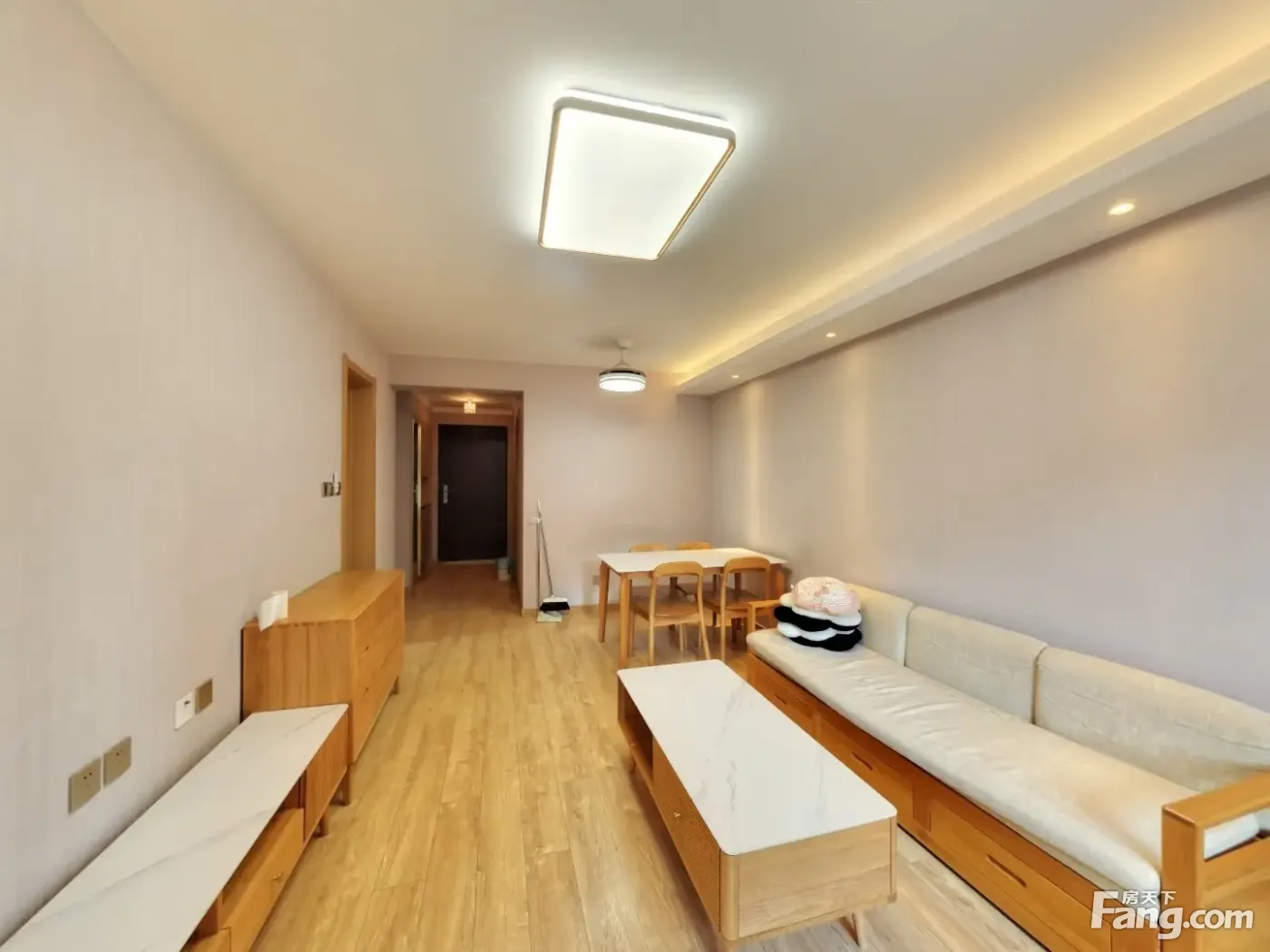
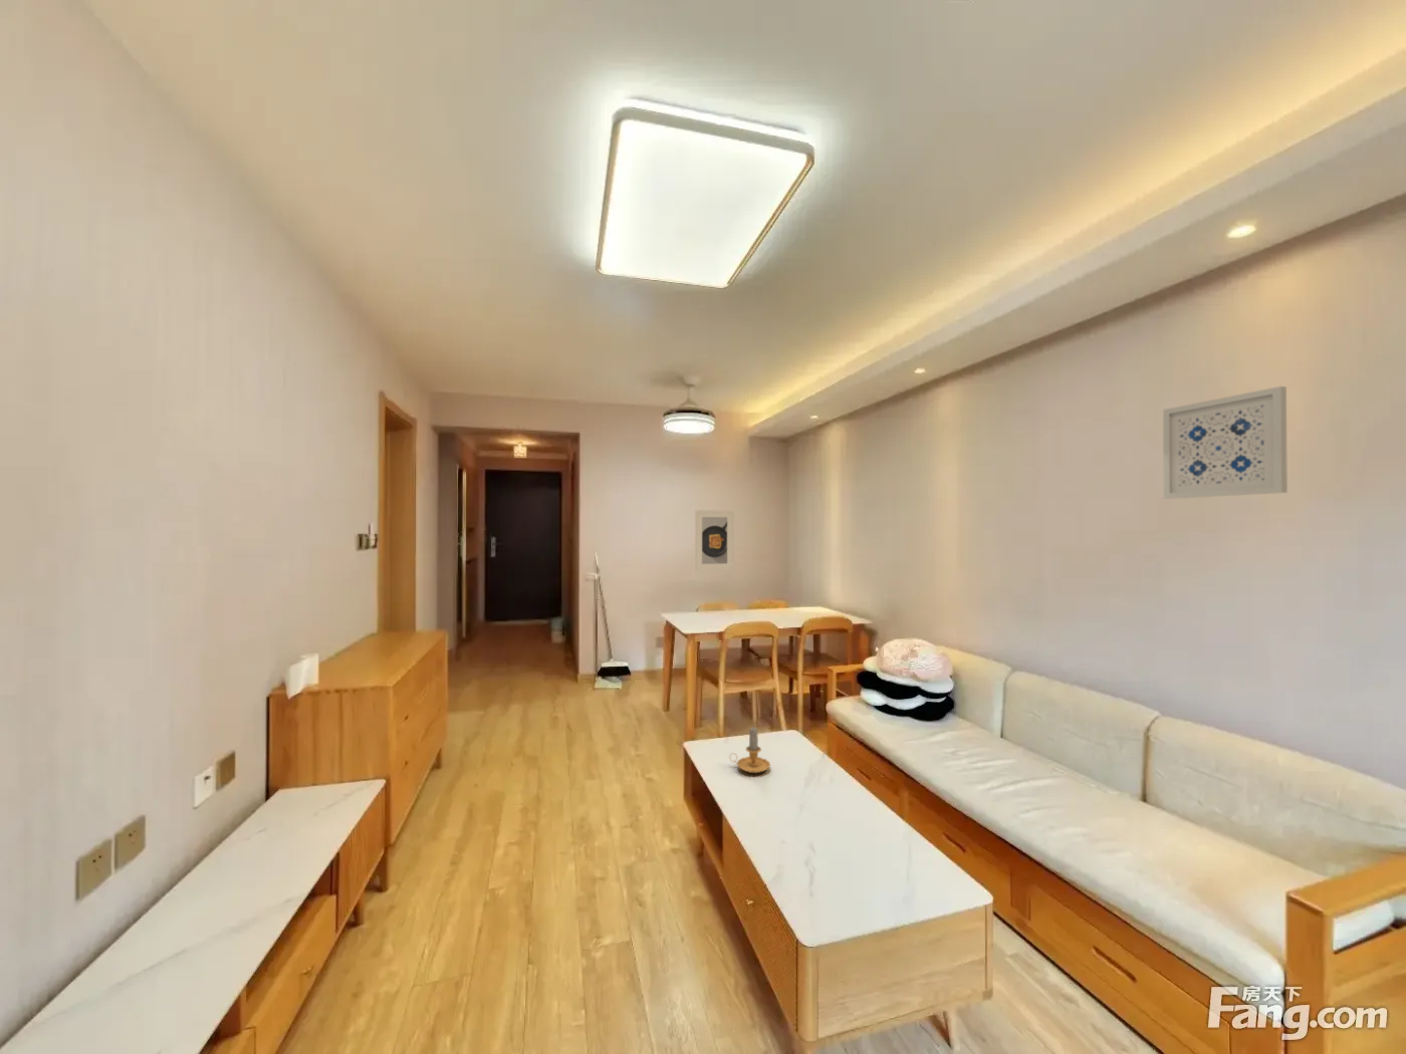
+ candle (749, 747)
+ wall art (1219, 446)
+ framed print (714, 540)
